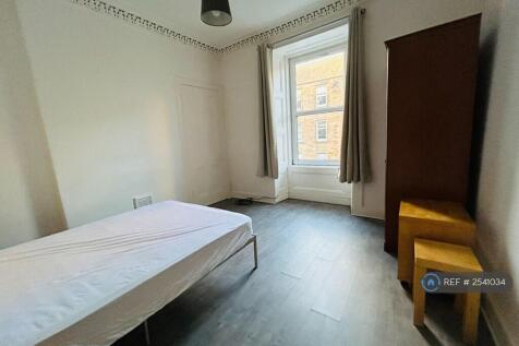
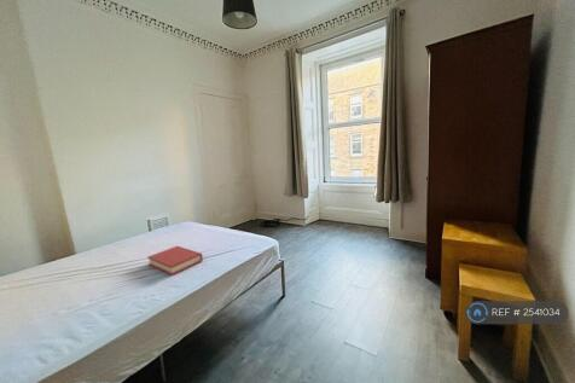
+ hardback book (175, 259)
